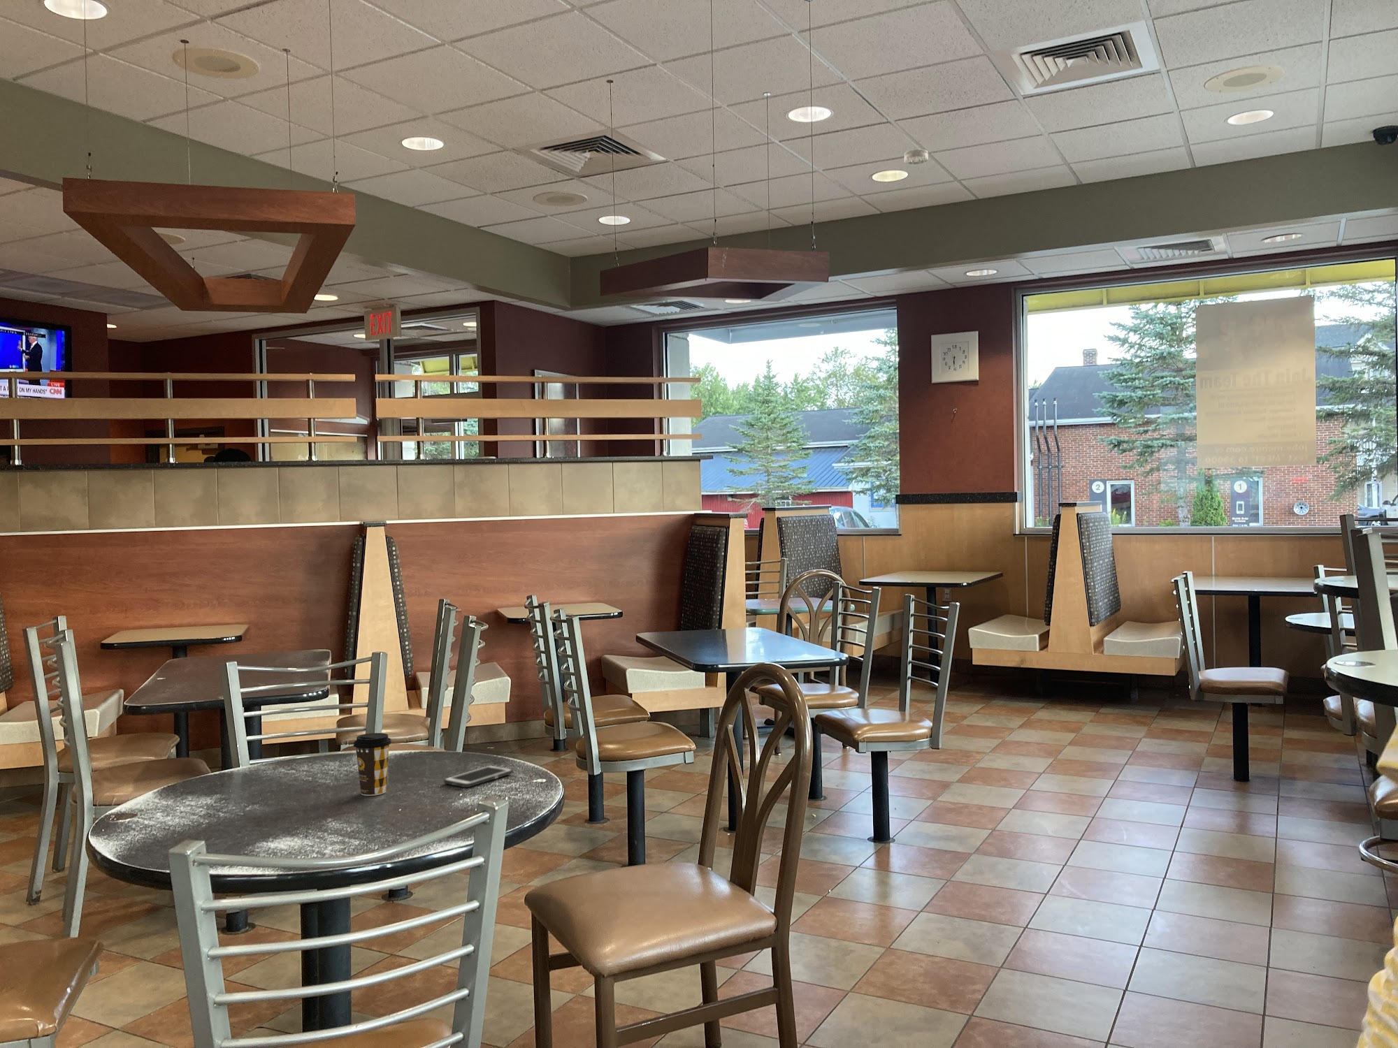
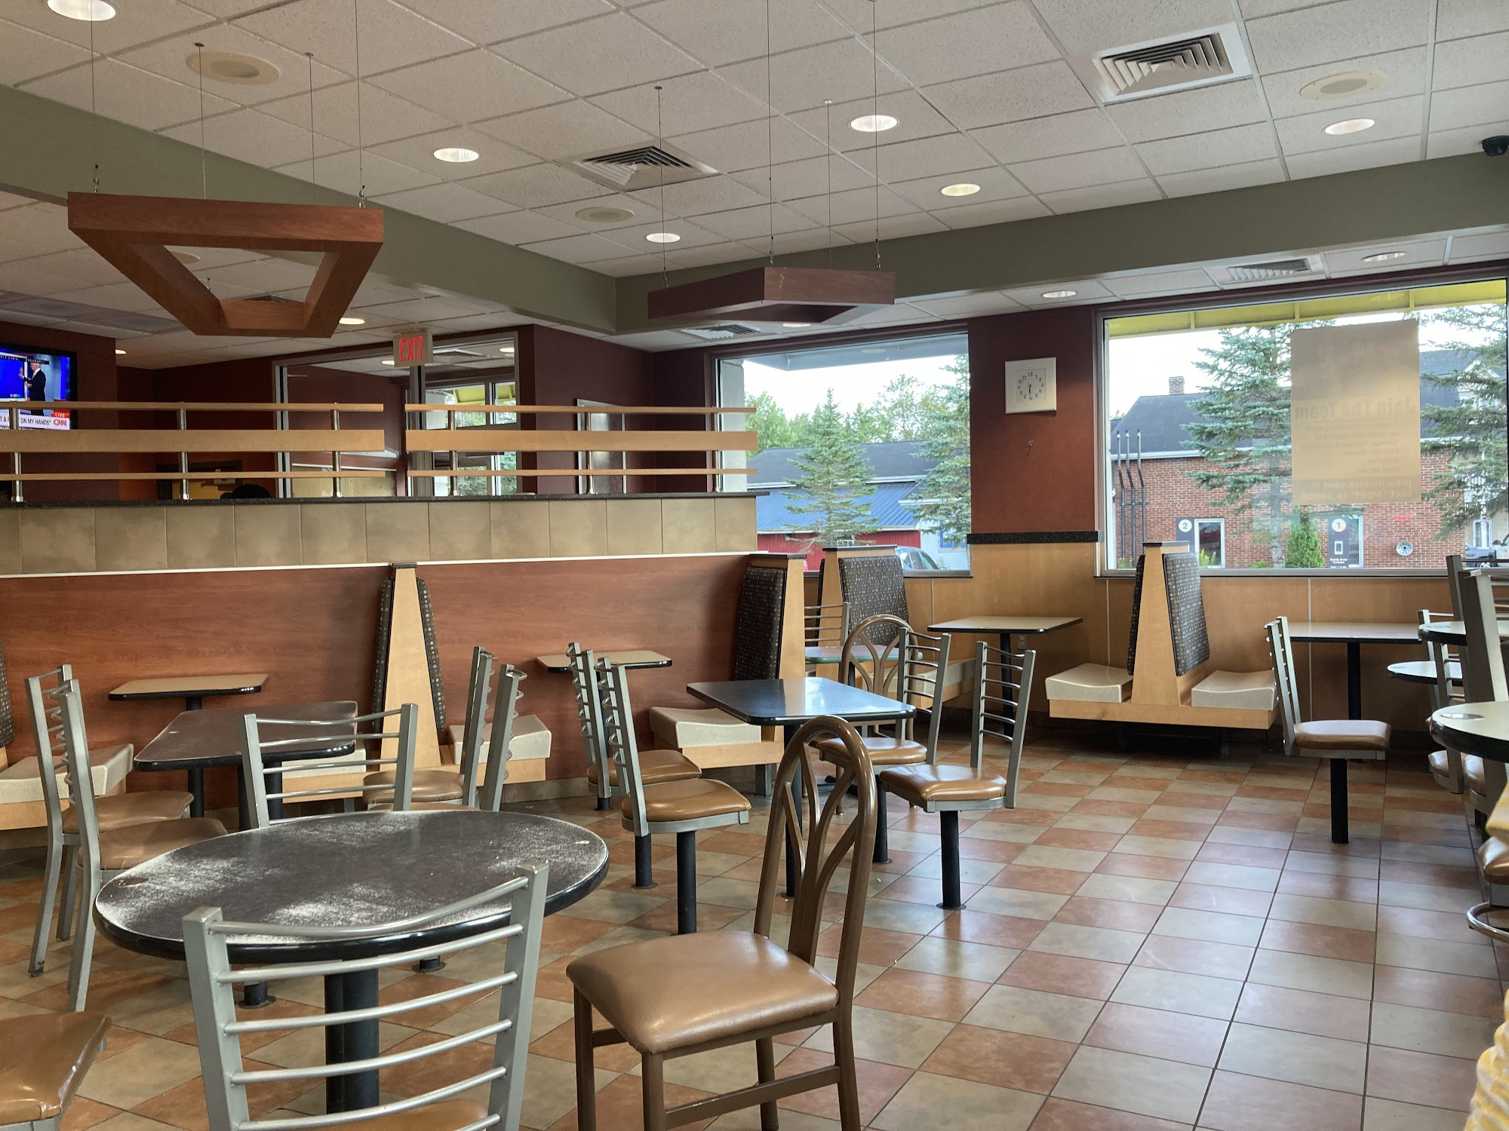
- coffee cup (372, 764)
- smoke detector (916, 156)
- cell phone (479, 776)
